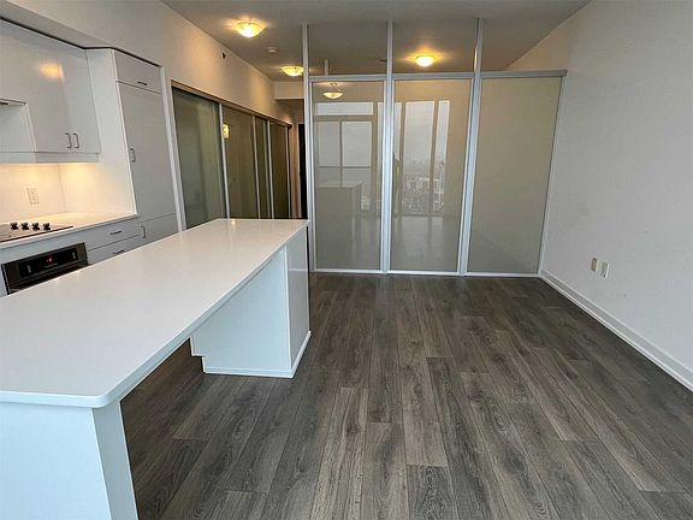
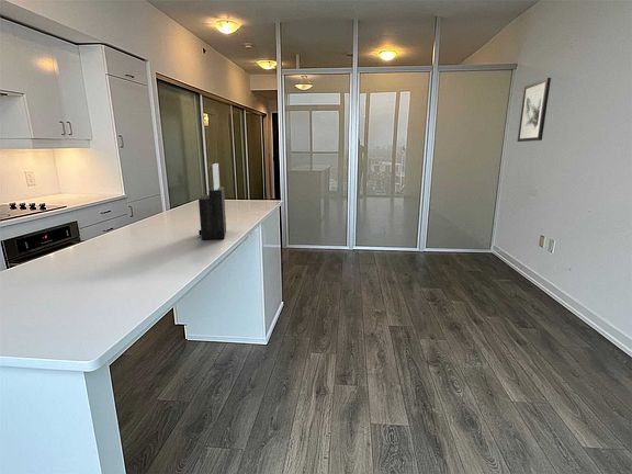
+ knife block (210, 200)
+ wall art (532, 112)
